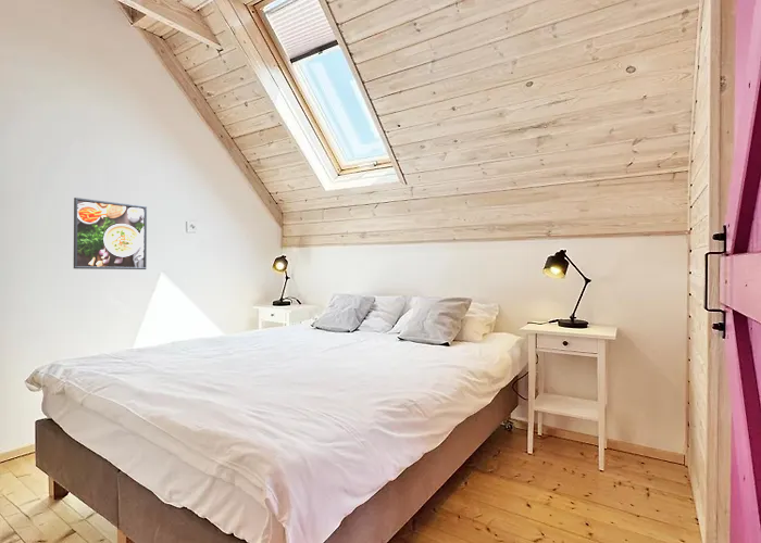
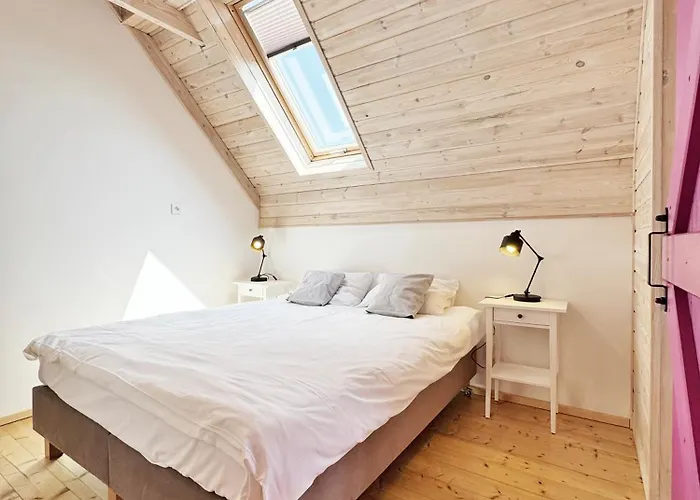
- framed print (112, 236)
